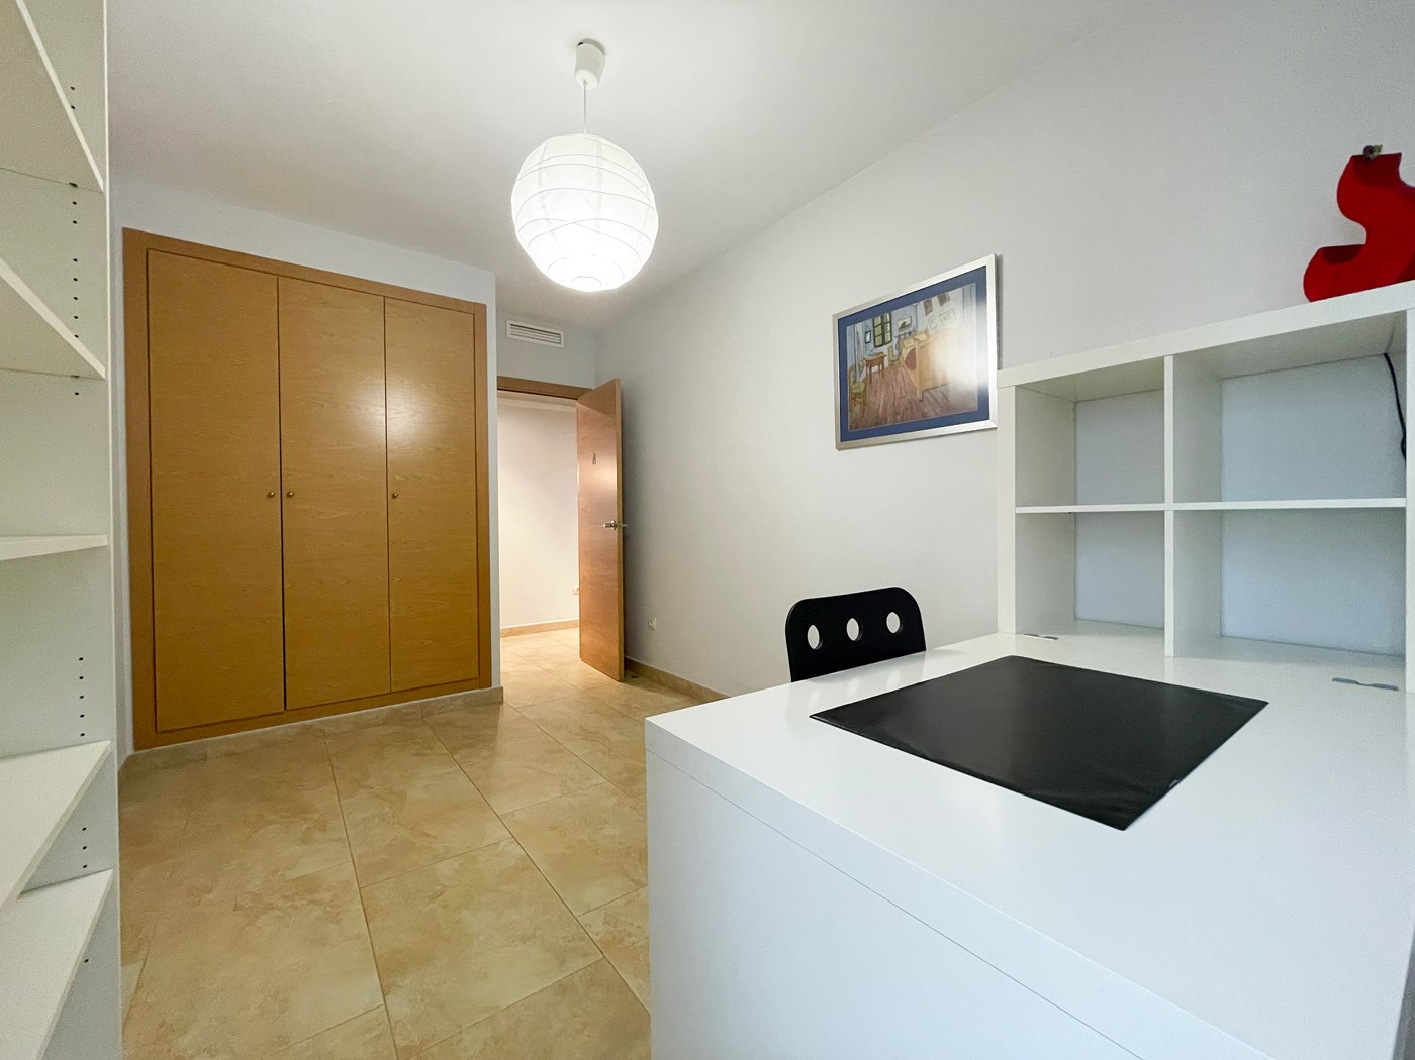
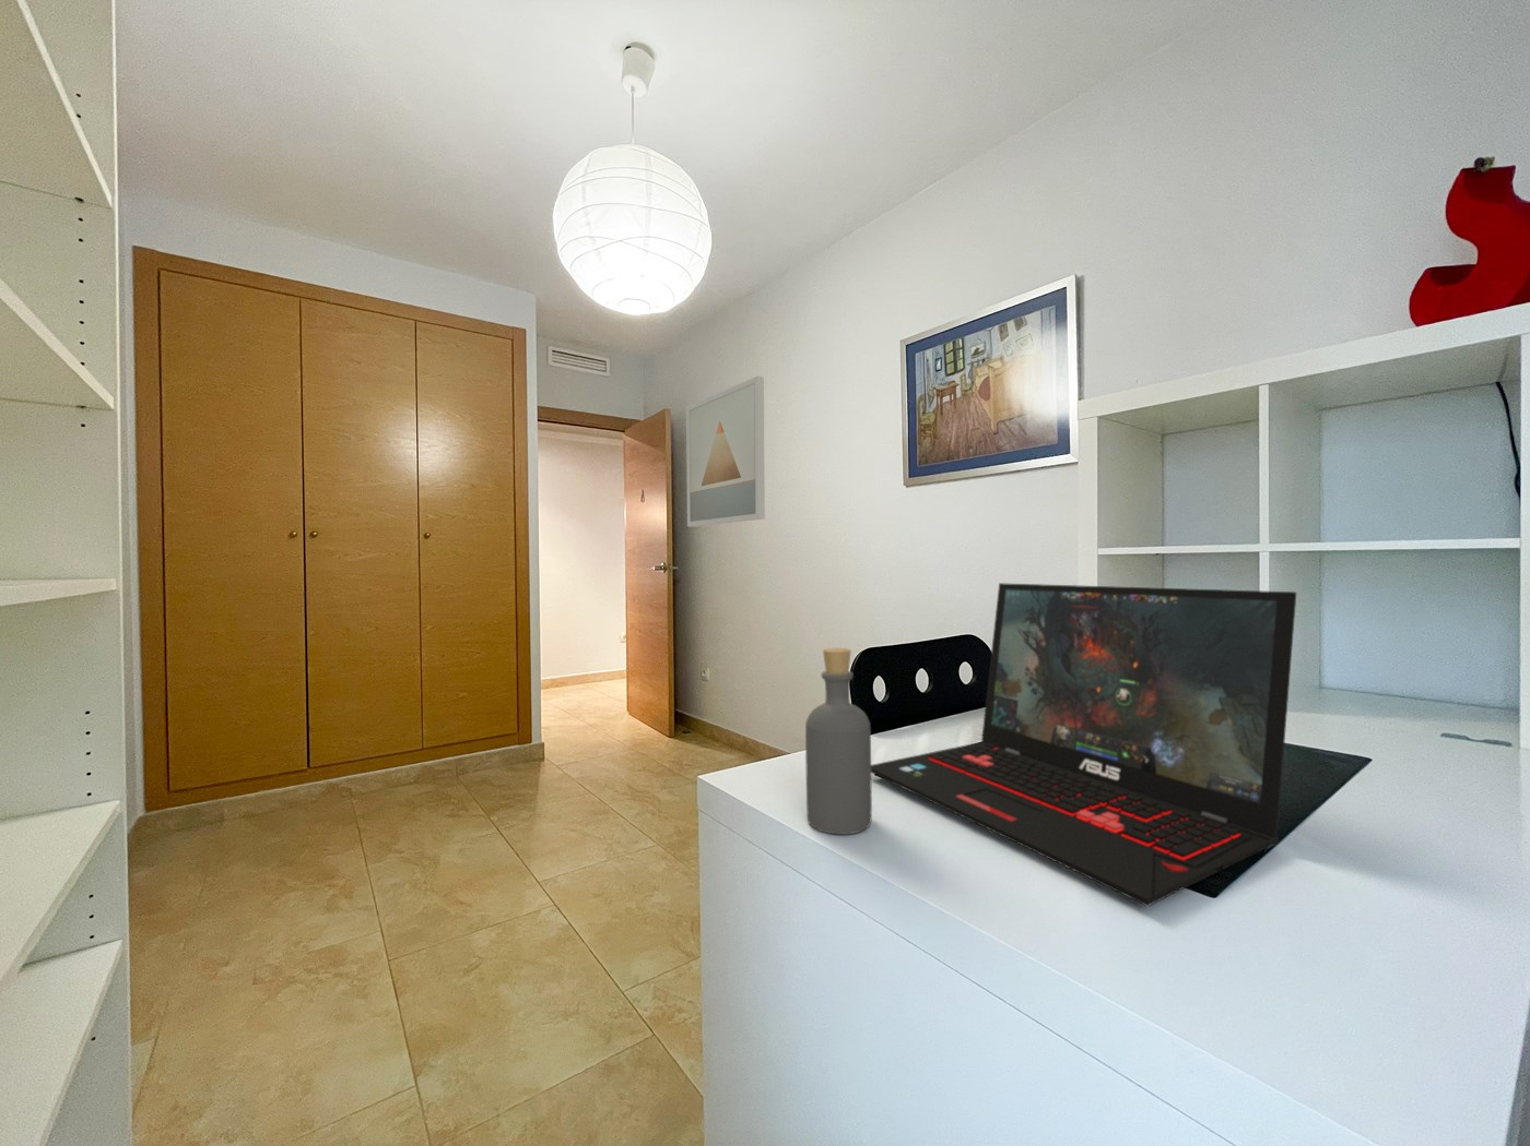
+ wall art (722, 457)
+ bottle (838, 734)
+ laptop (1051, 696)
